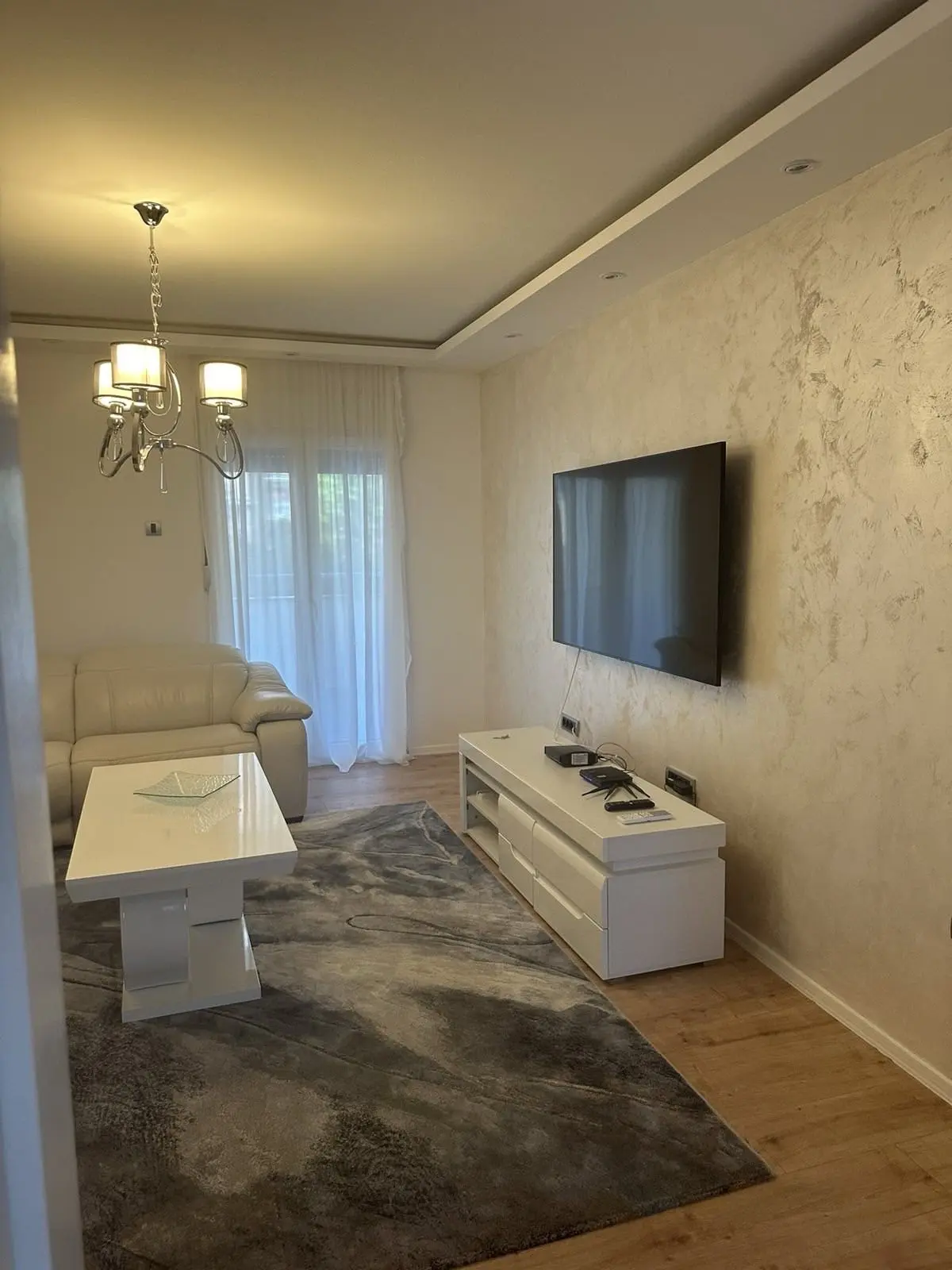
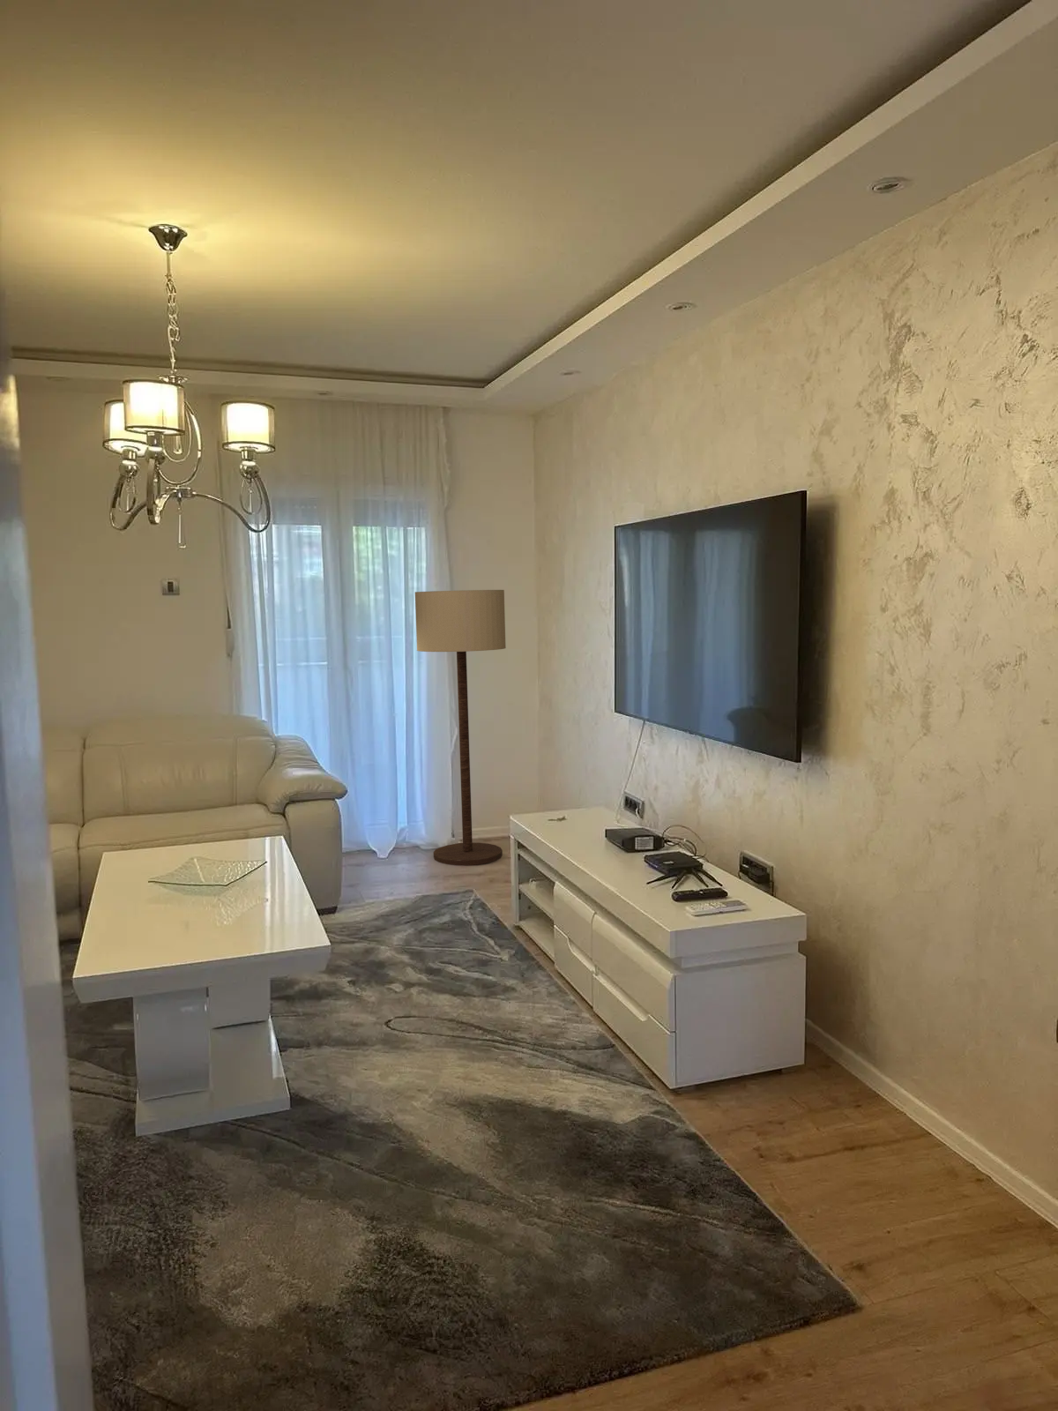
+ floor lamp (463, 724)
